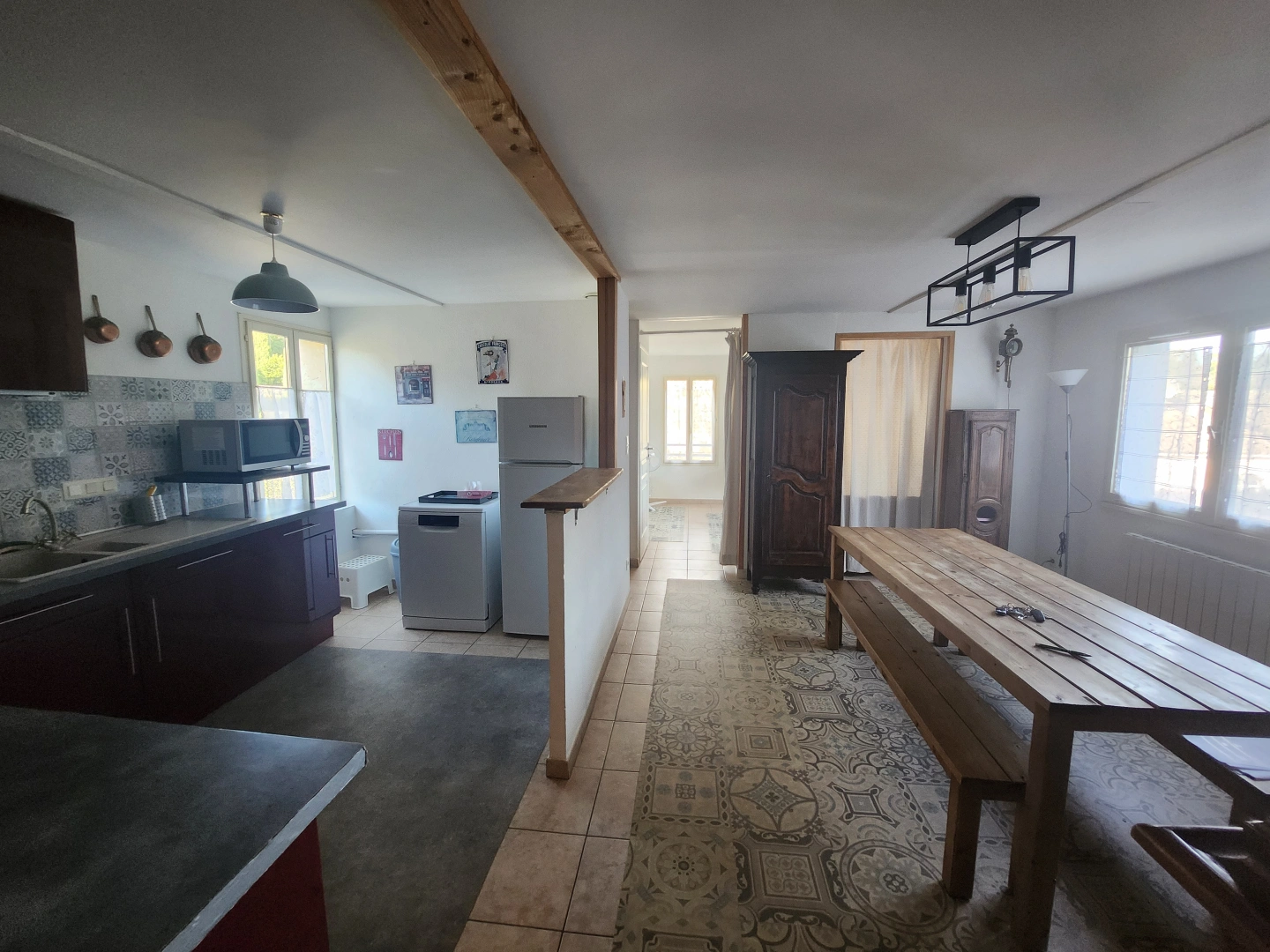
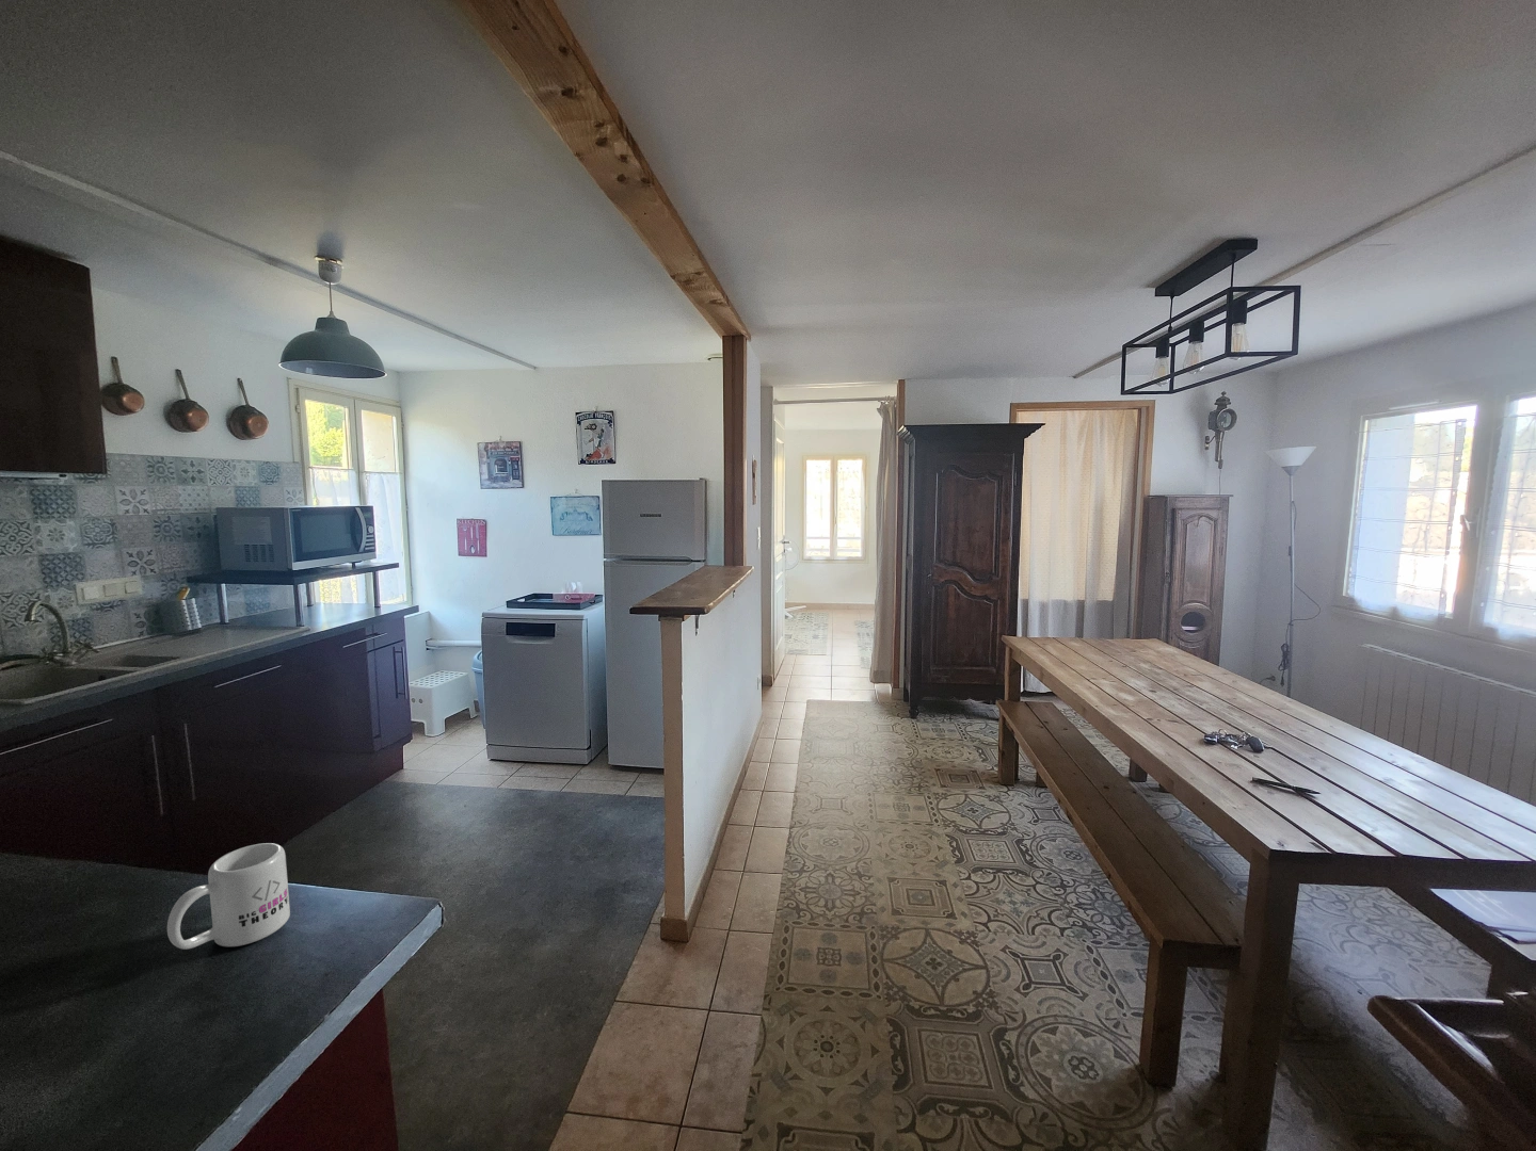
+ mug (230, 903)
